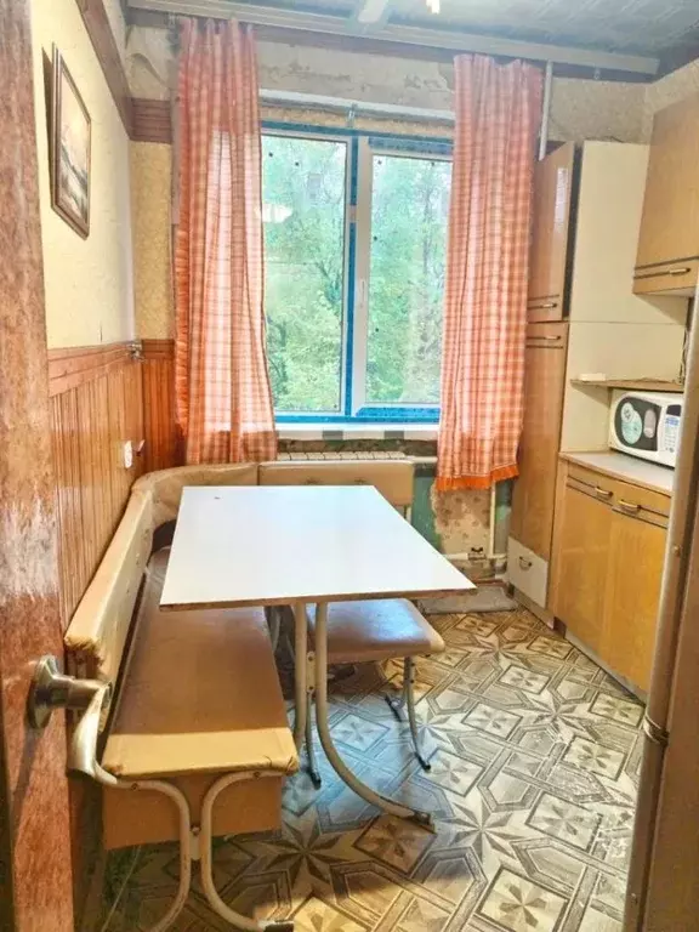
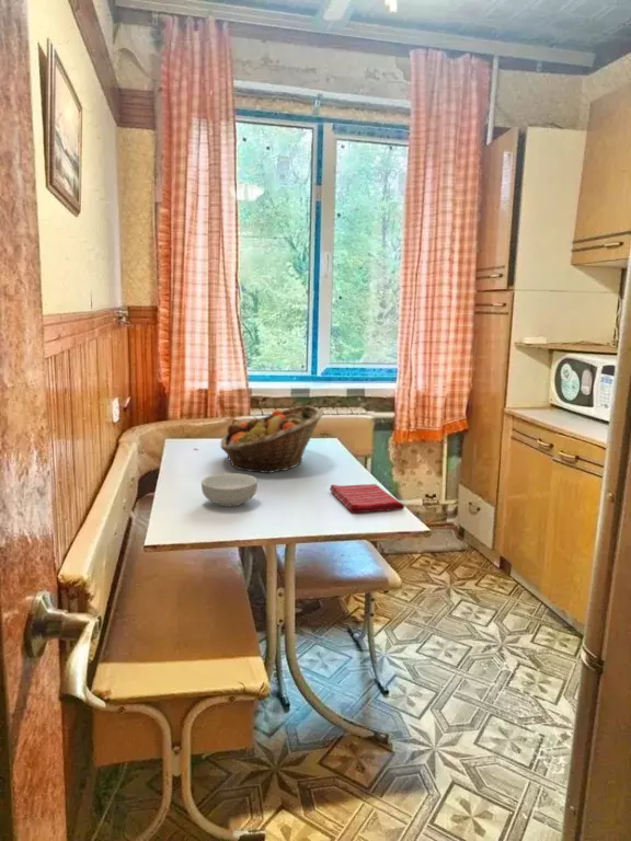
+ fruit basket (271, 436)
+ dish towel (365, 496)
+ cereal bowl (229, 491)
